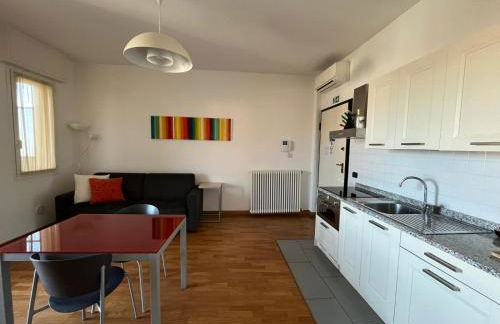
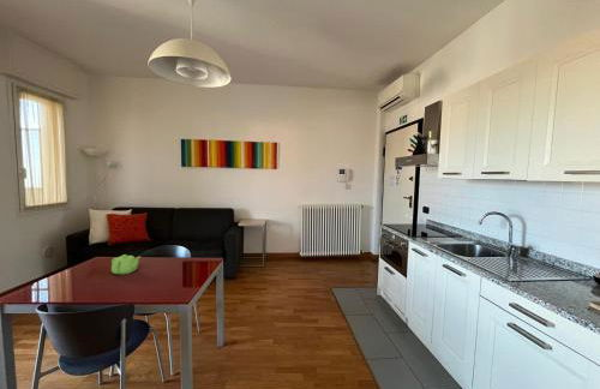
+ teapot (126, 263)
